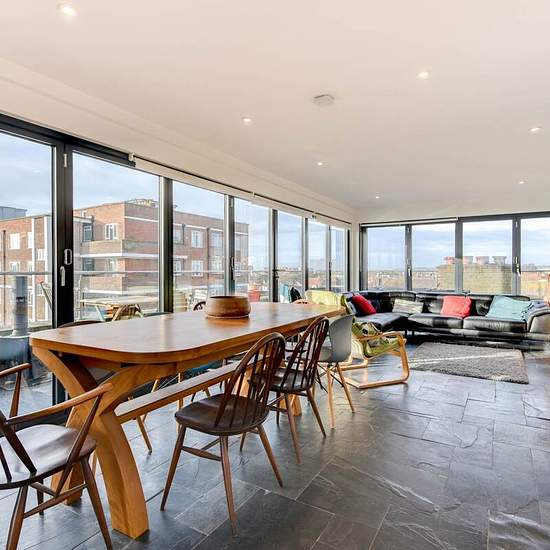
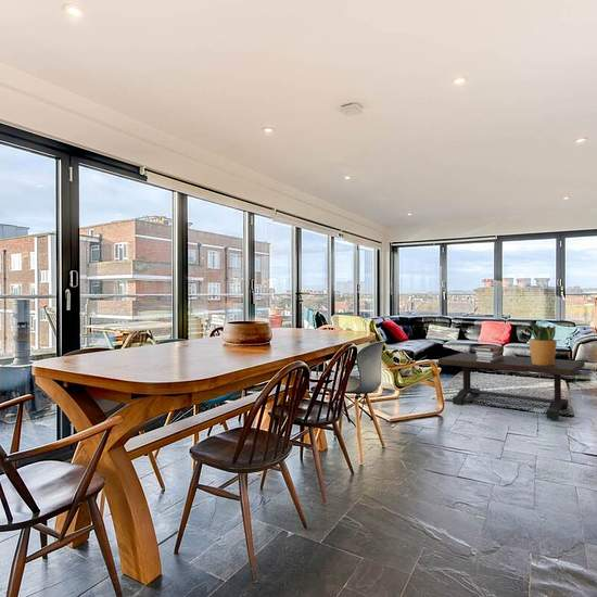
+ potted plant (539, 343)
+ book stack (488, 353)
+ coffee table (509, 394)
